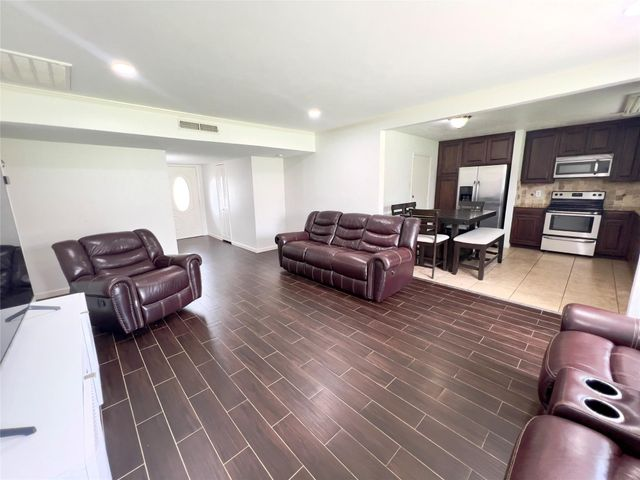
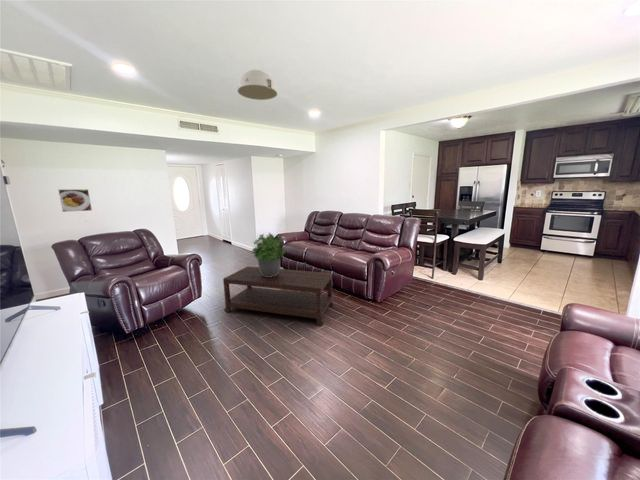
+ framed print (75, 200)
+ coffee table (279, 292)
+ potted plant (268, 253)
+ ceiling light (257, 82)
